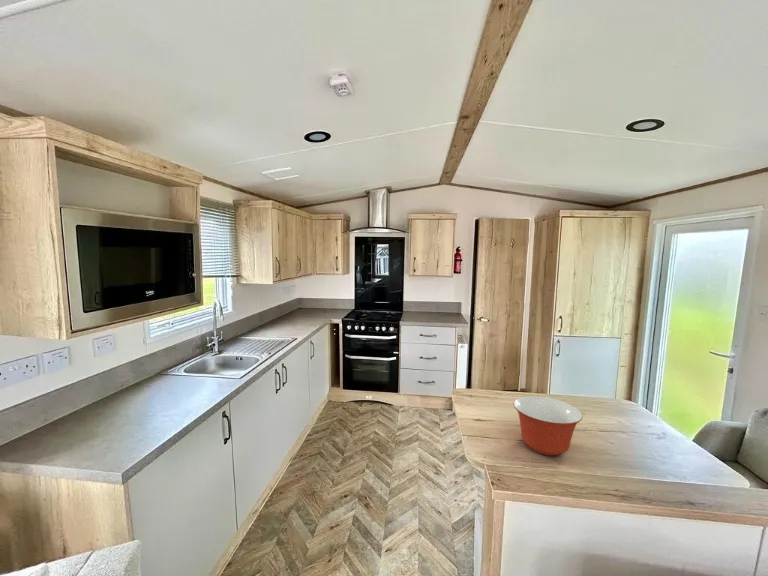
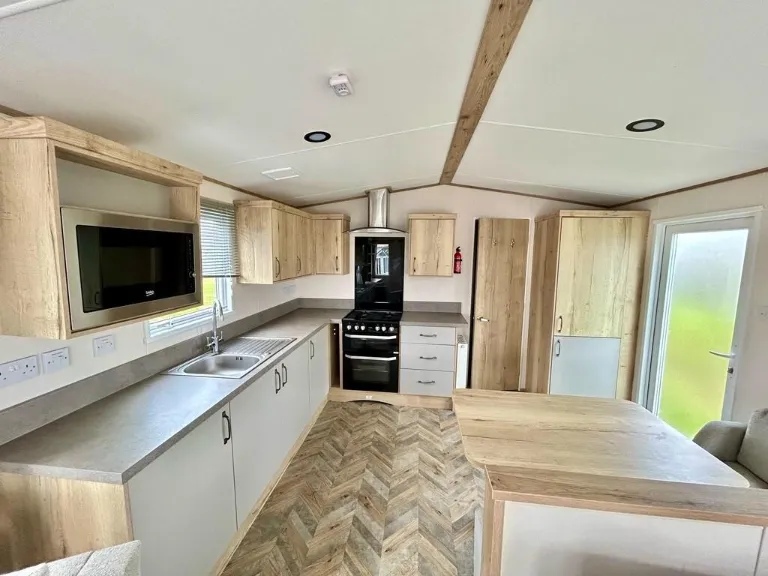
- mixing bowl (545, 427)
